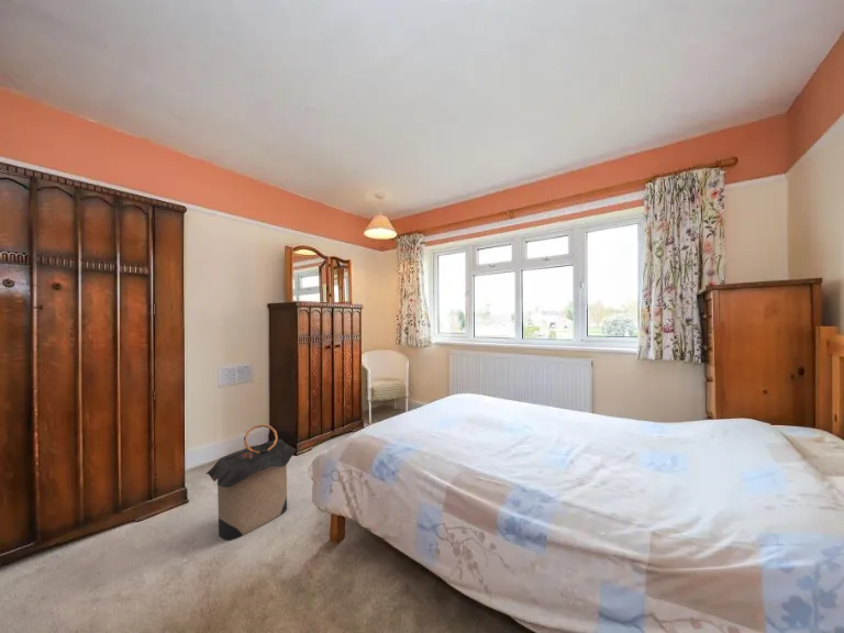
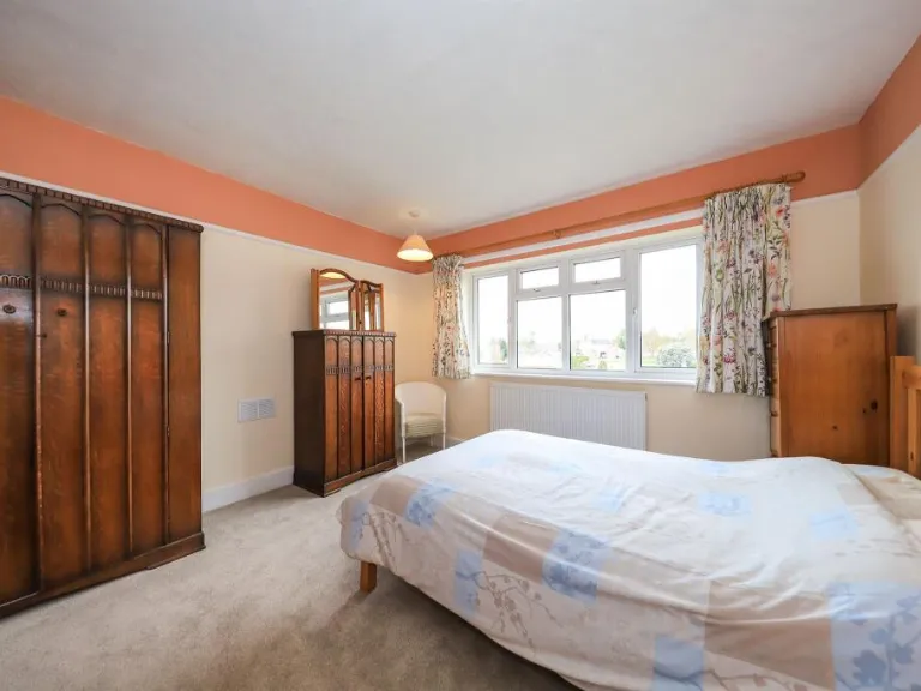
- laundry hamper (253, 476)
